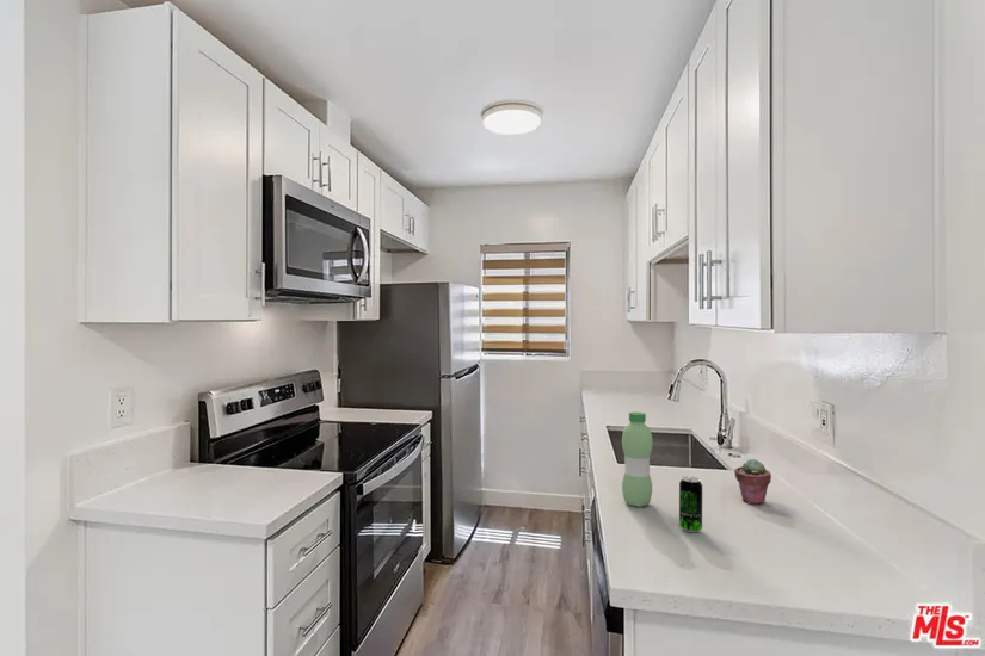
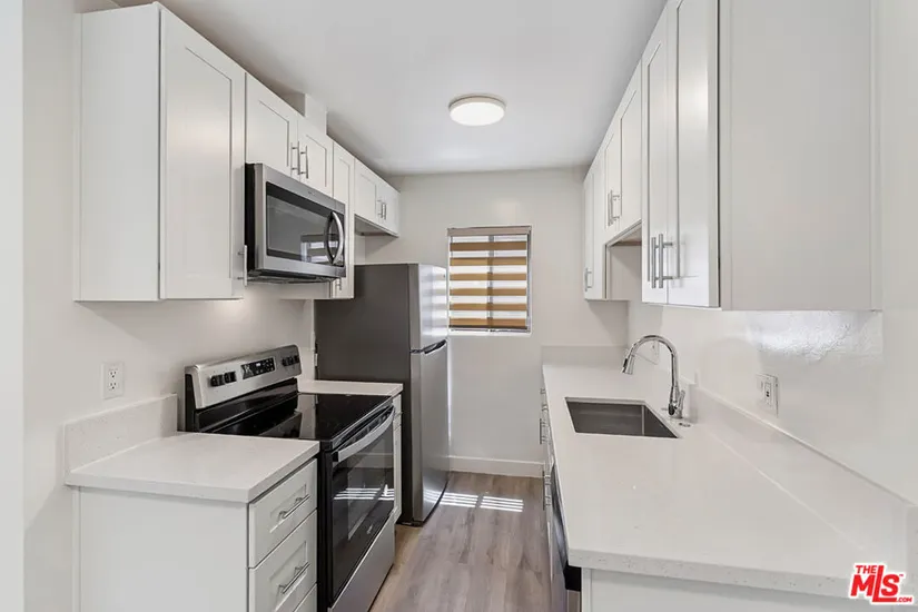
- water bottle (636, 458)
- potted succulent (752, 479)
- beverage can (690, 503)
